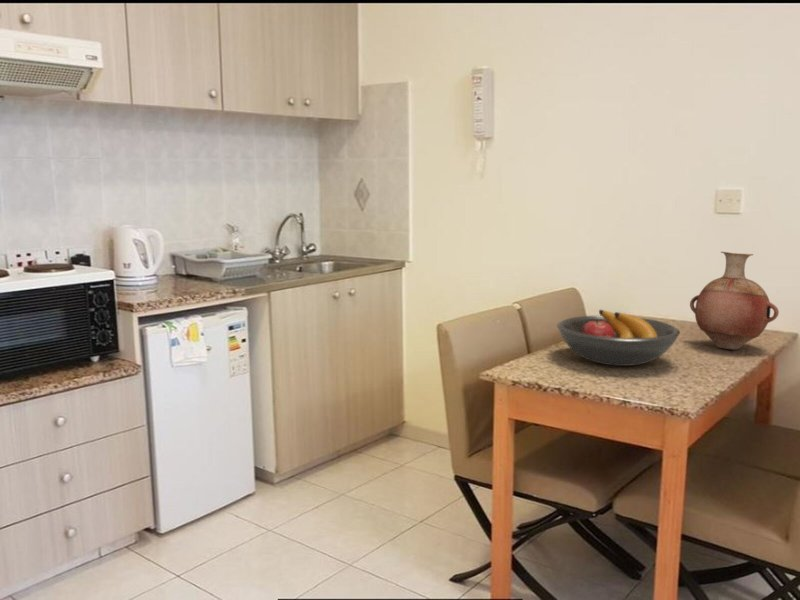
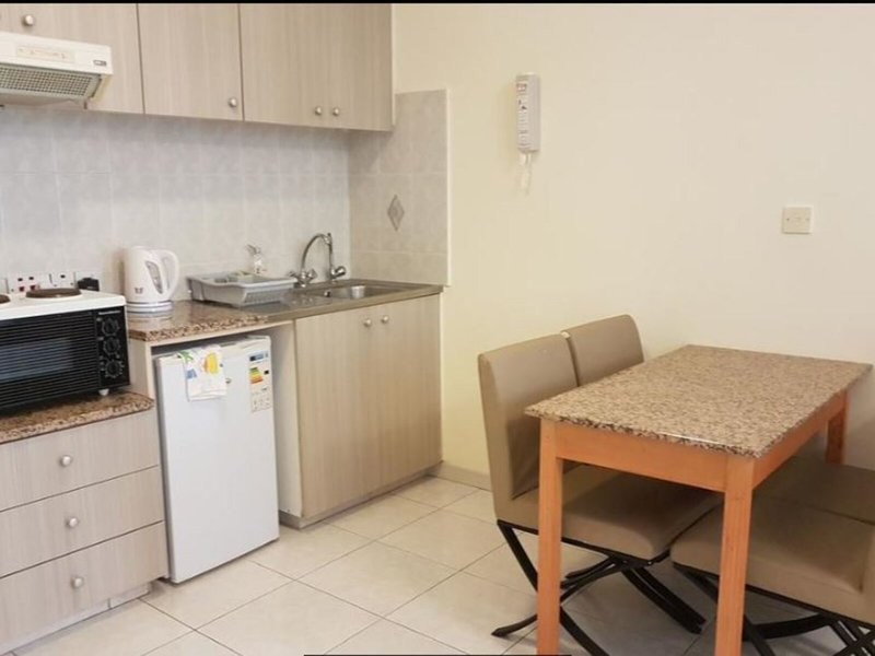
- vase (732, 300)
- fruit bowl (616, 338)
